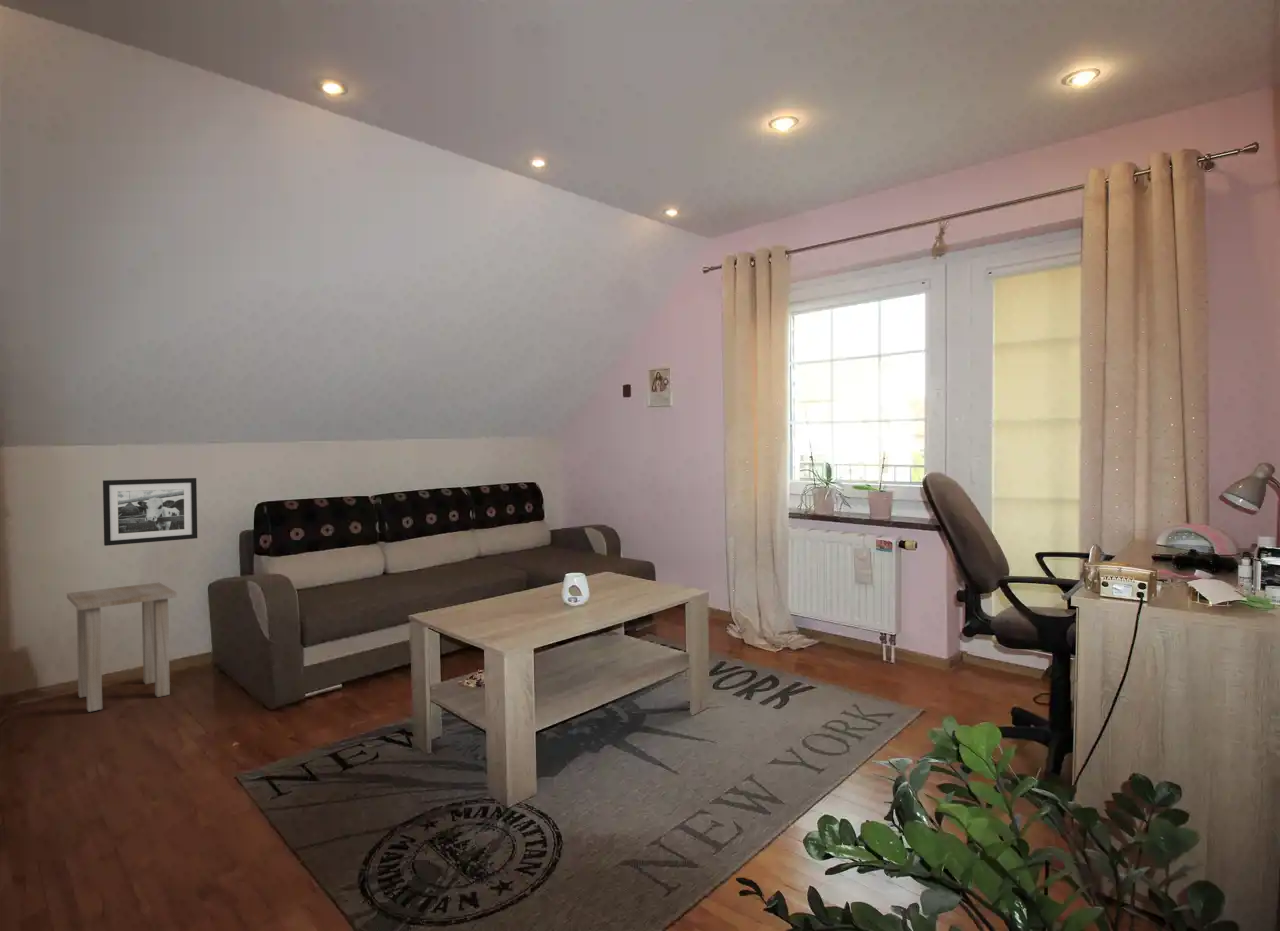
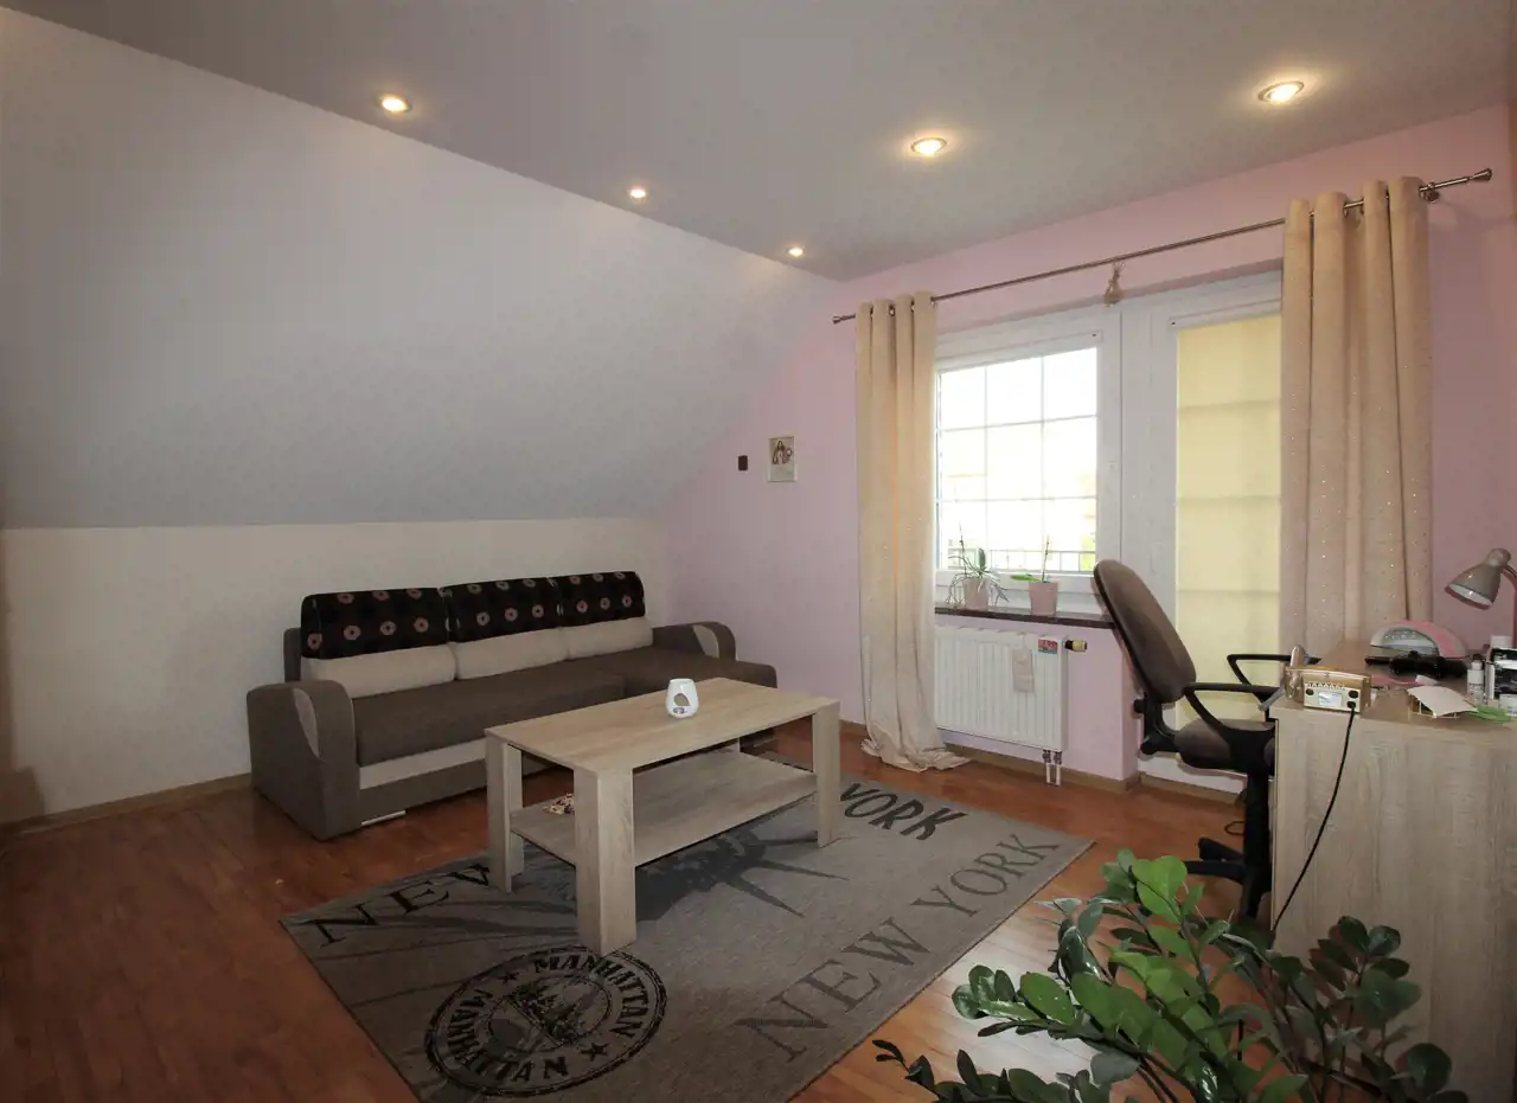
- picture frame (151, 510)
- side table (143, 643)
